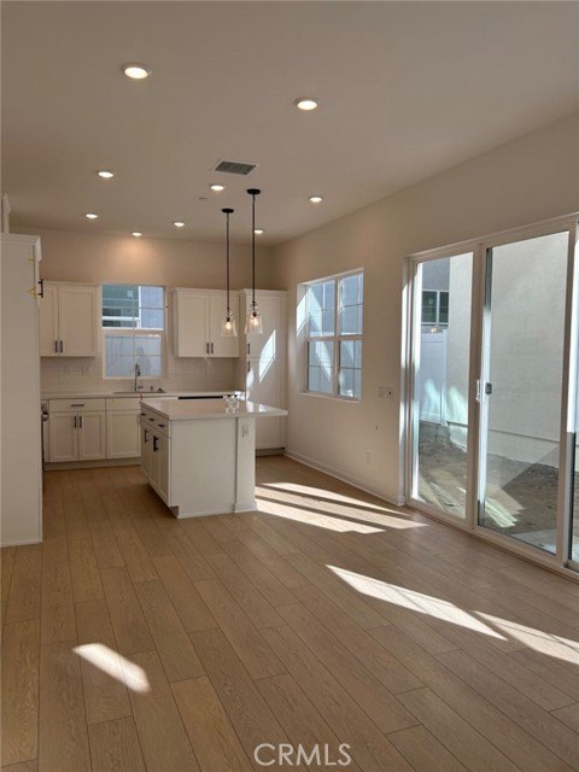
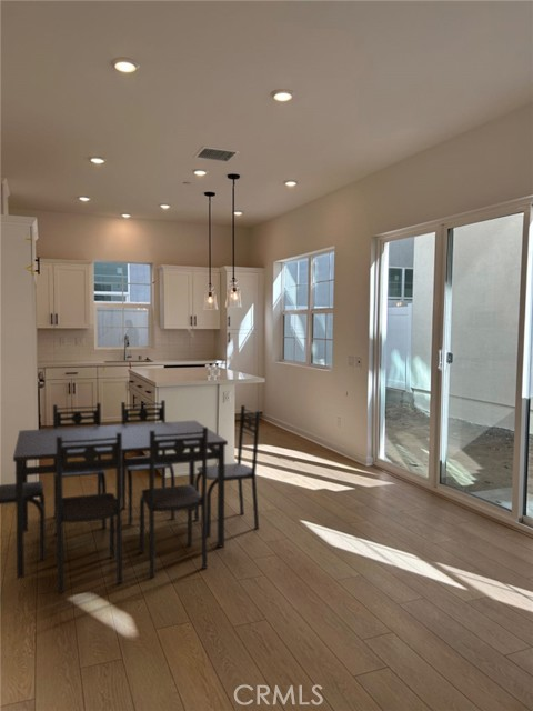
+ dining set (128, 477)
